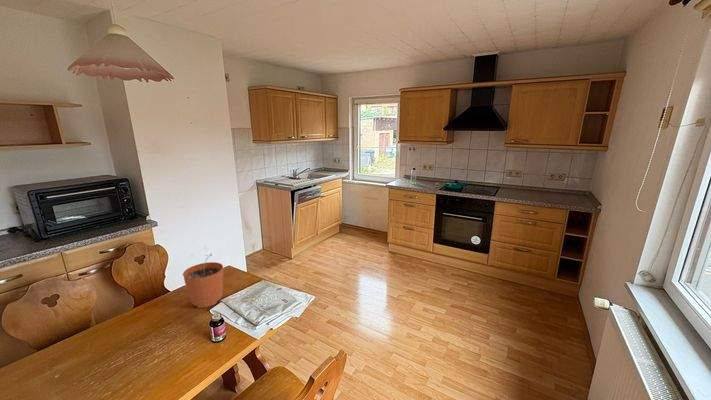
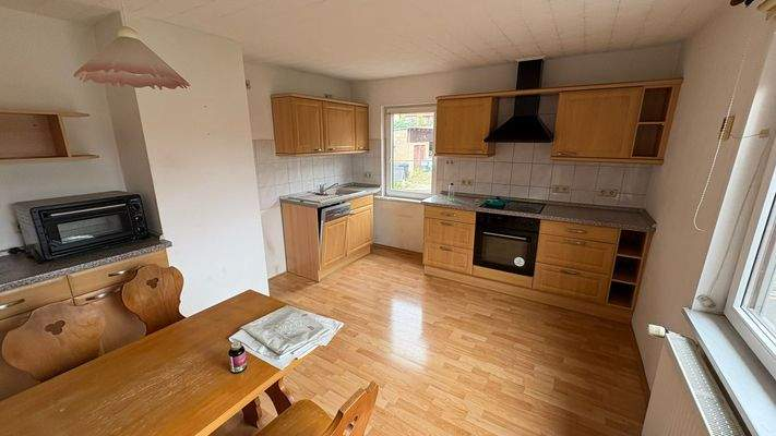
- plant pot (204, 277)
